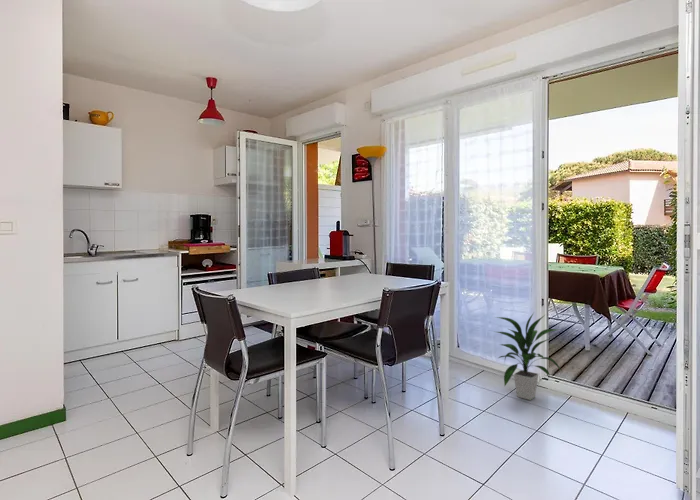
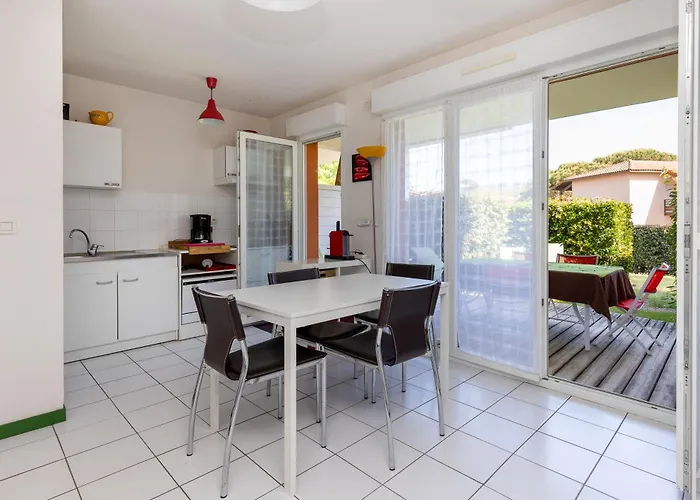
- indoor plant (523, 353)
